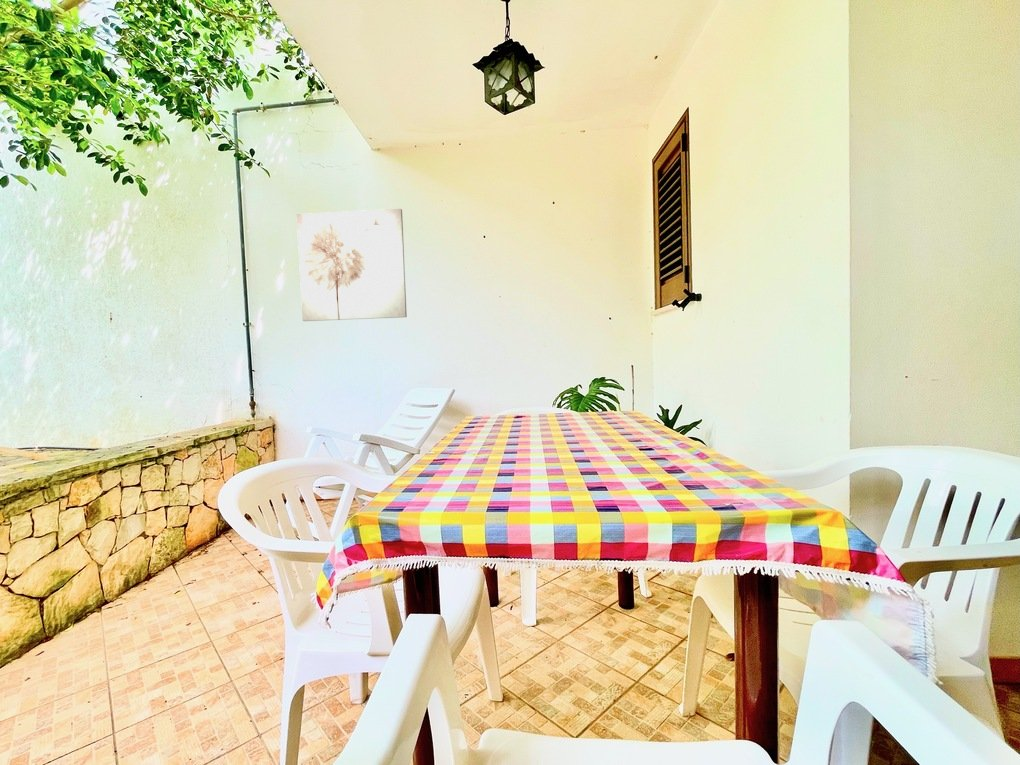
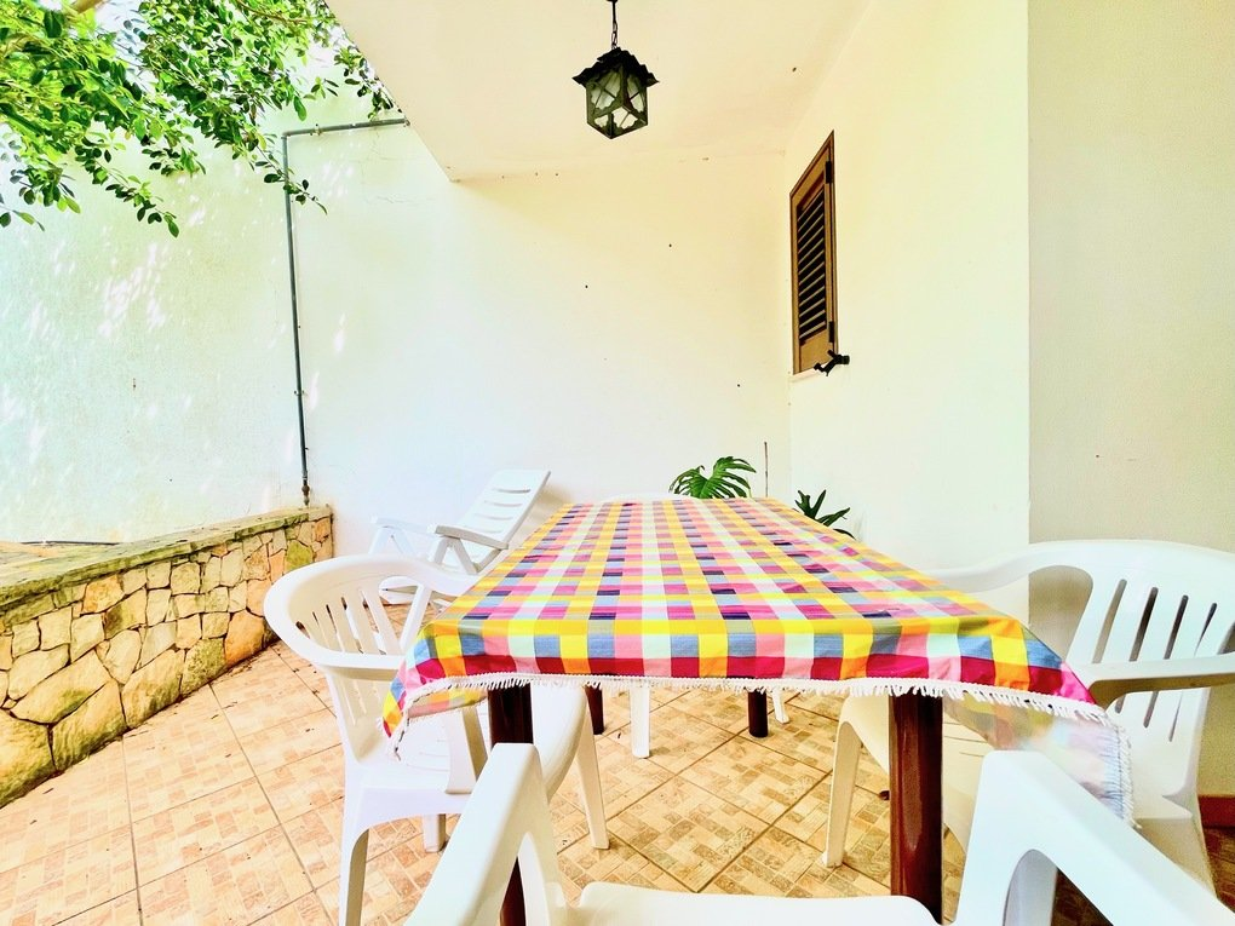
- wall art (351, 265)
